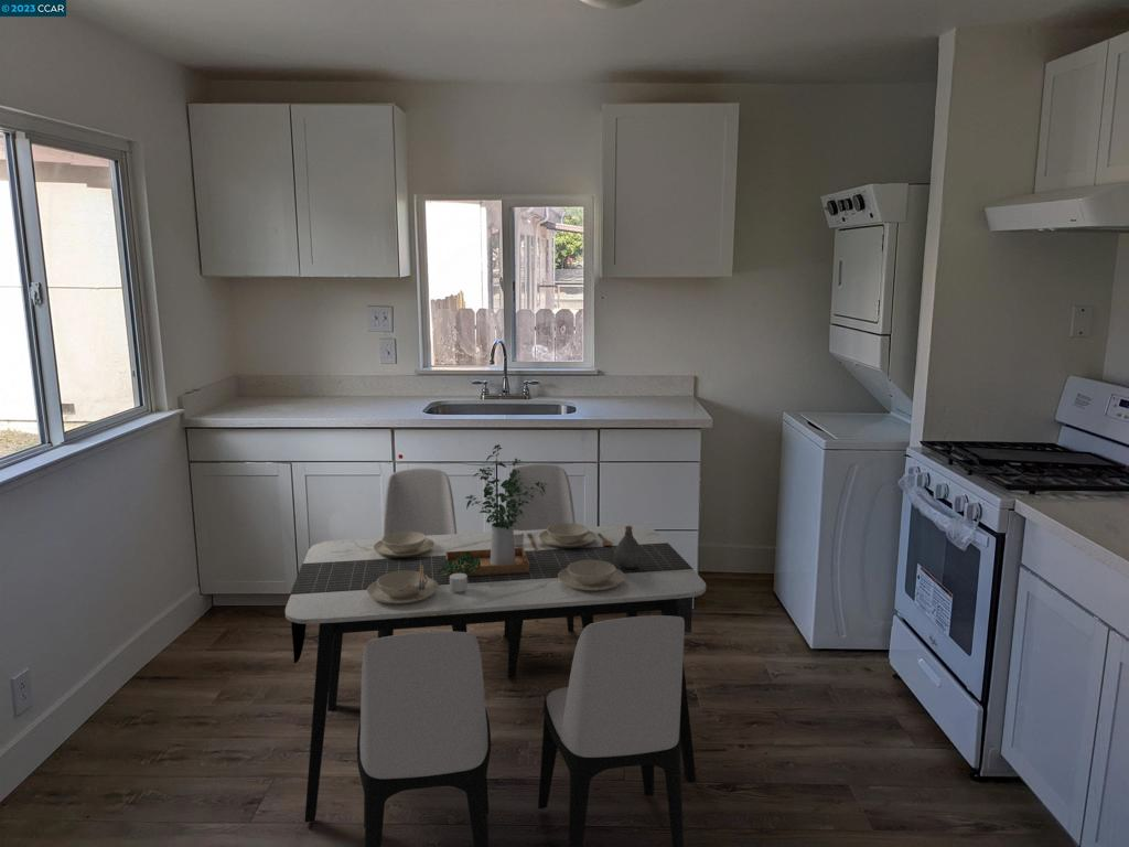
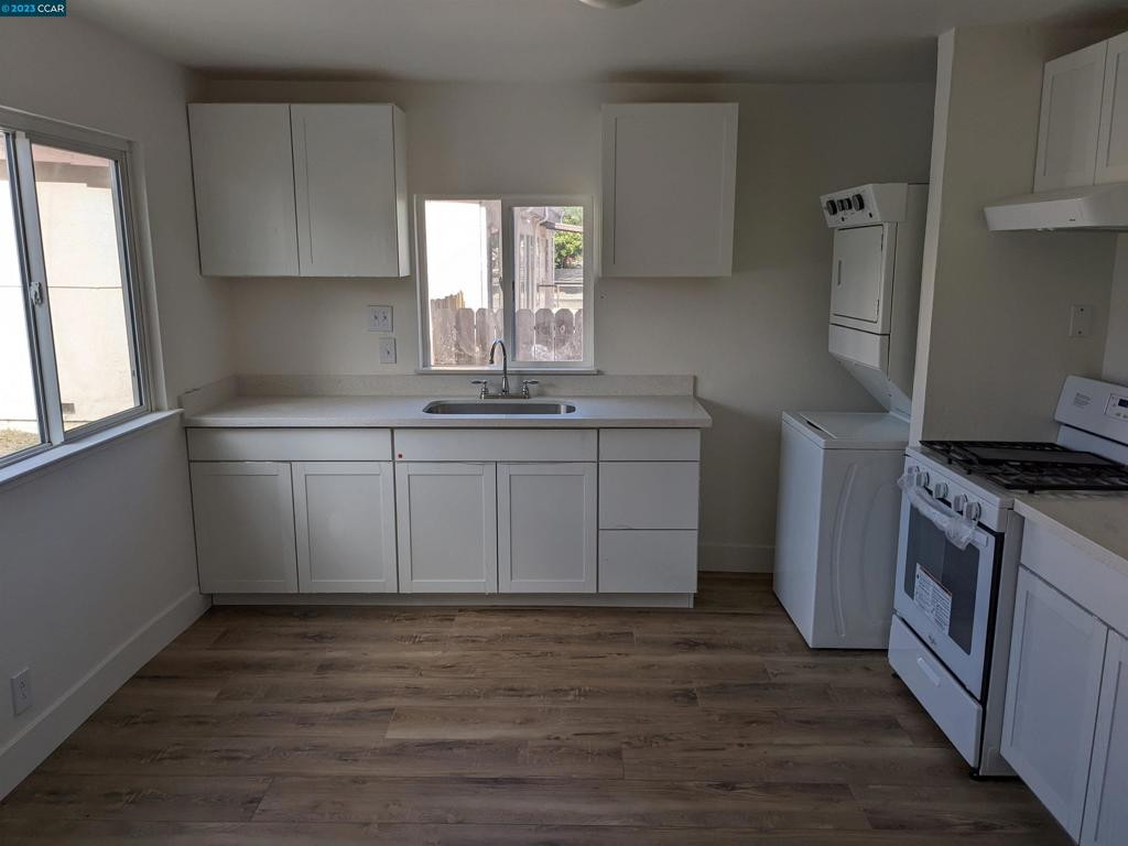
- dining table (495, 592)
